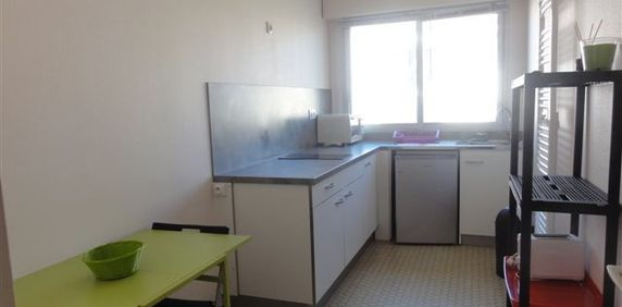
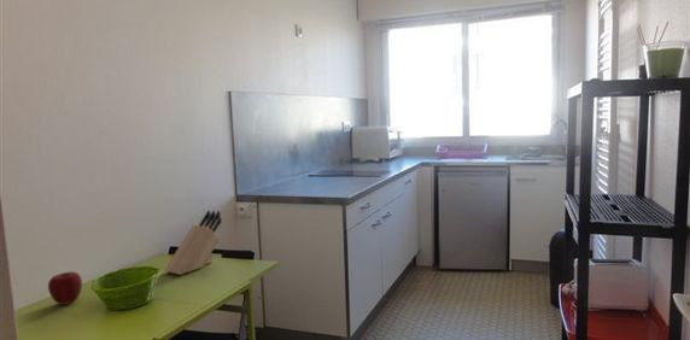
+ knife block (195, 240)
+ apple (65, 287)
